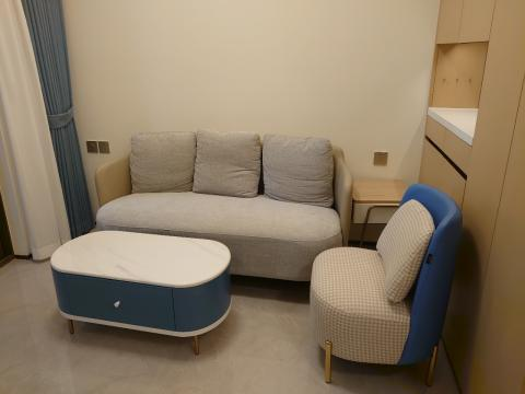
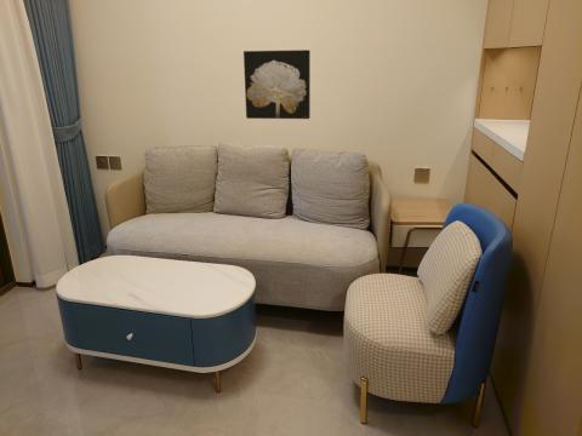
+ wall art (276, 85)
